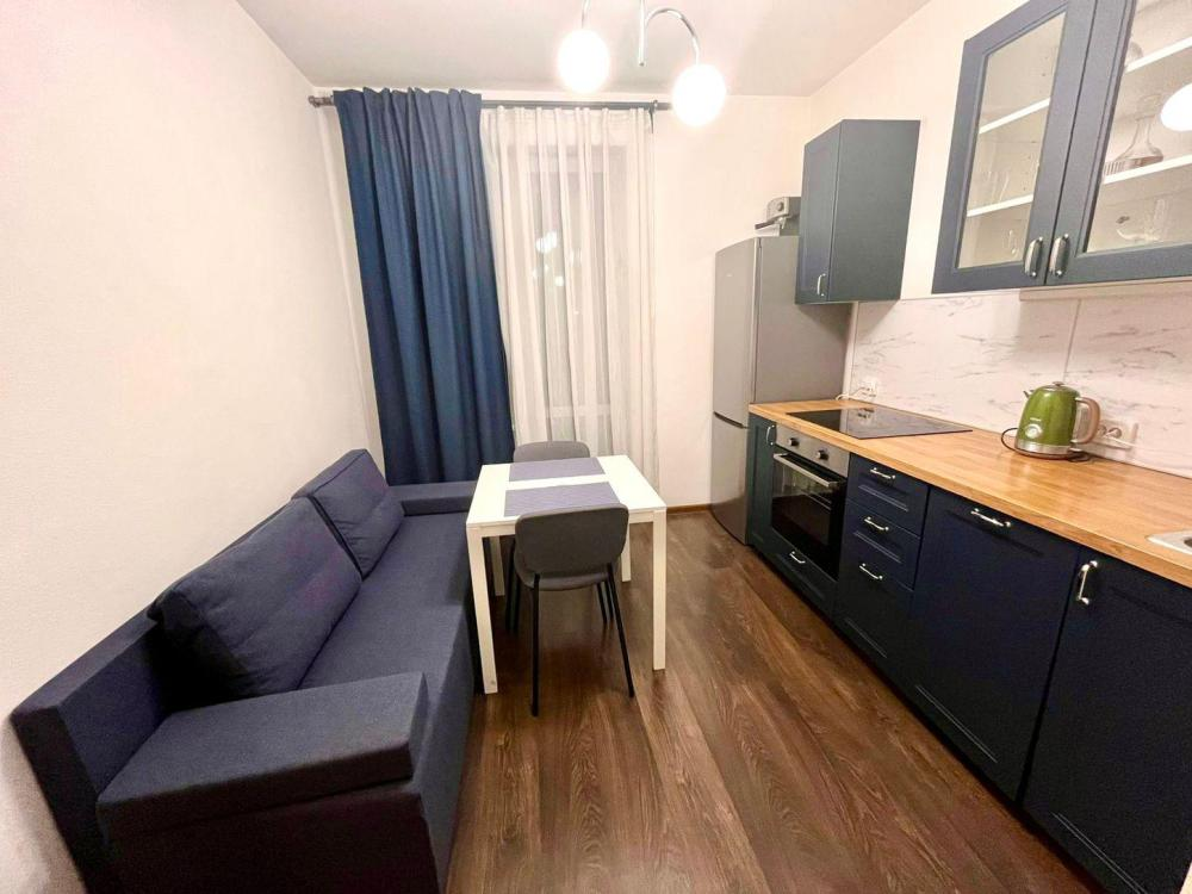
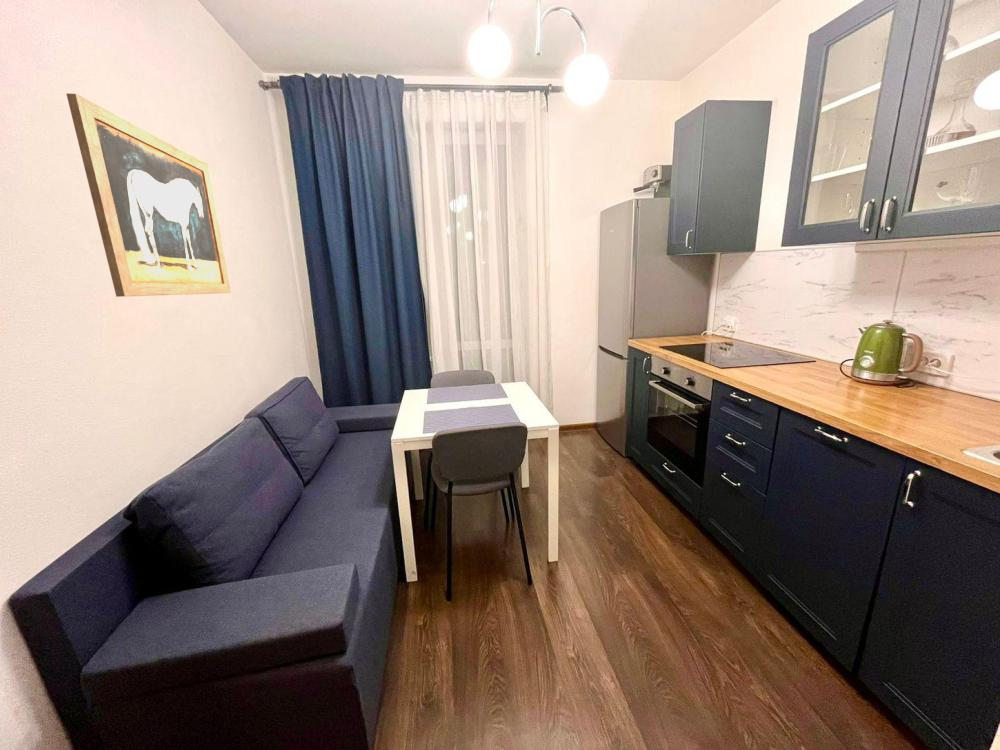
+ wall art (169, 218)
